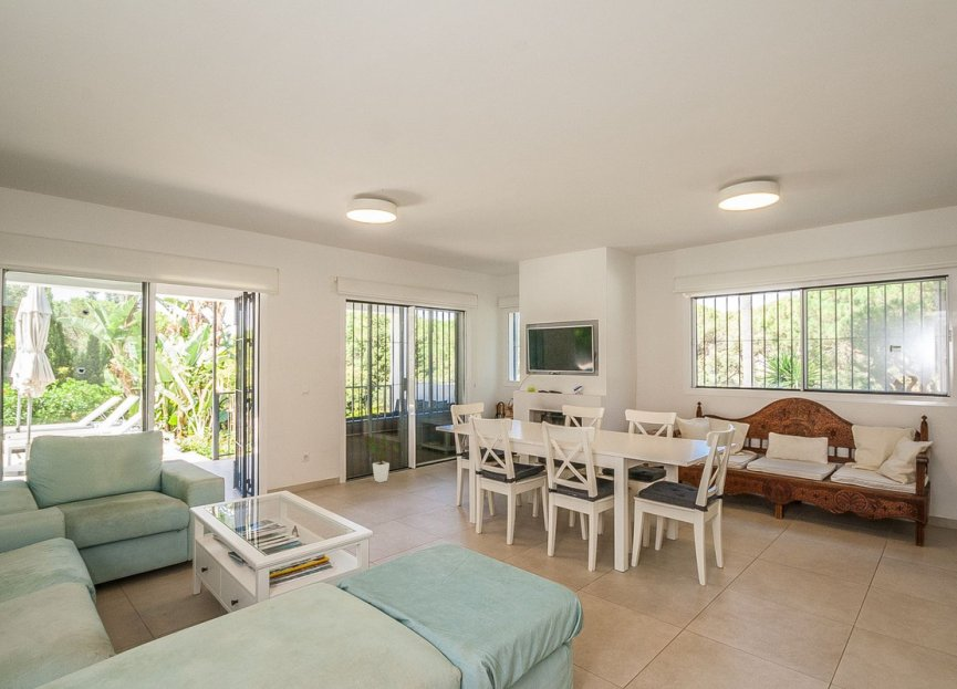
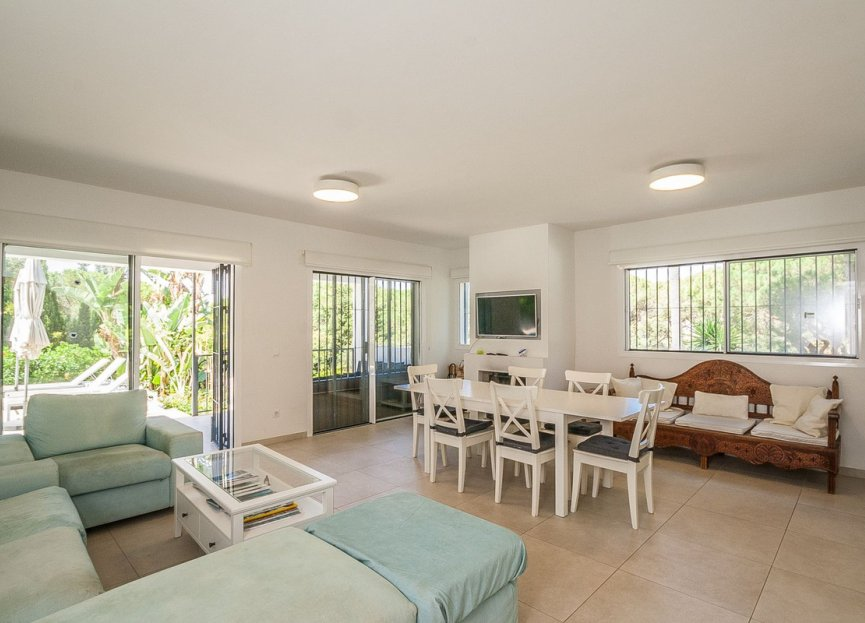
- house plant (383, 458)
